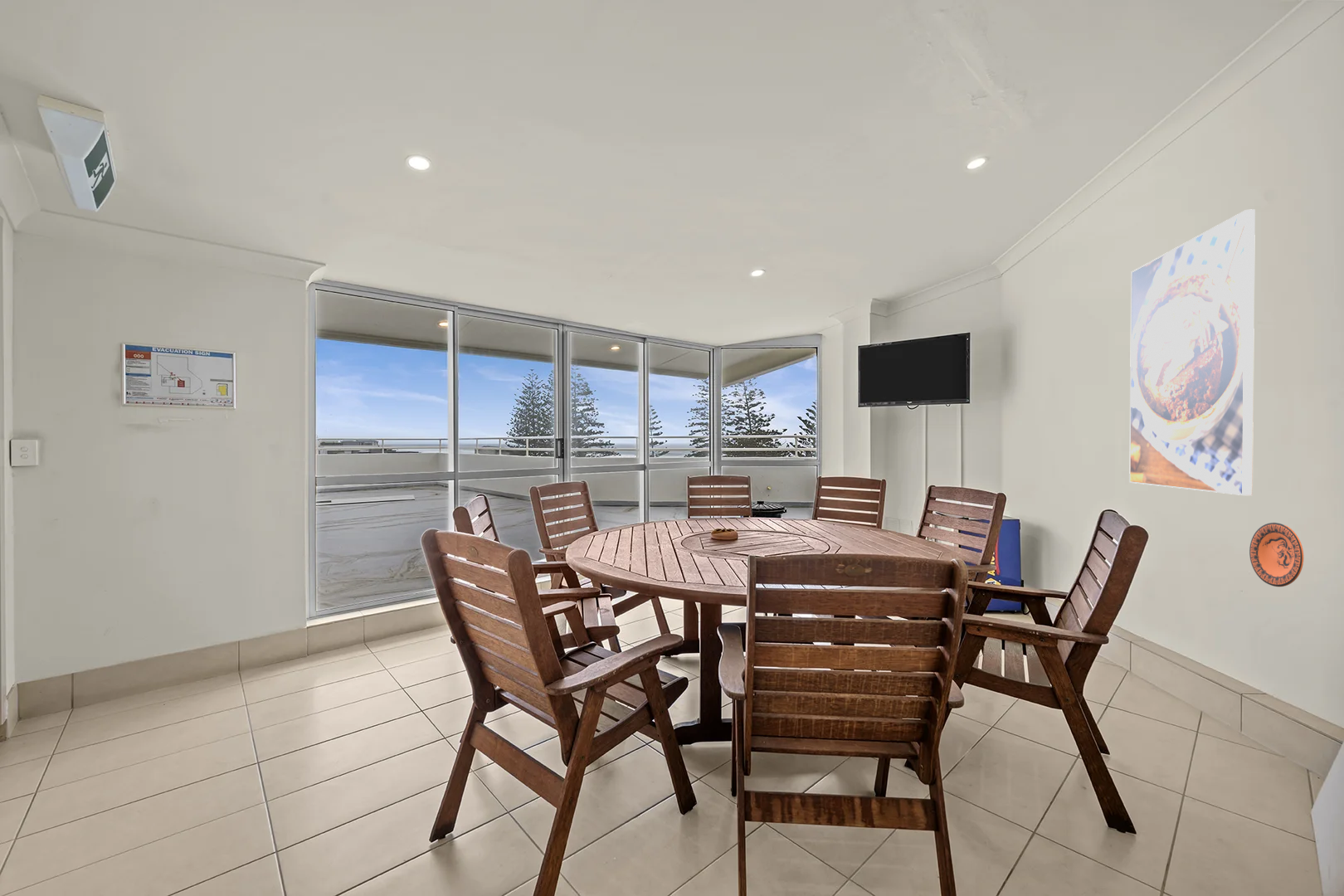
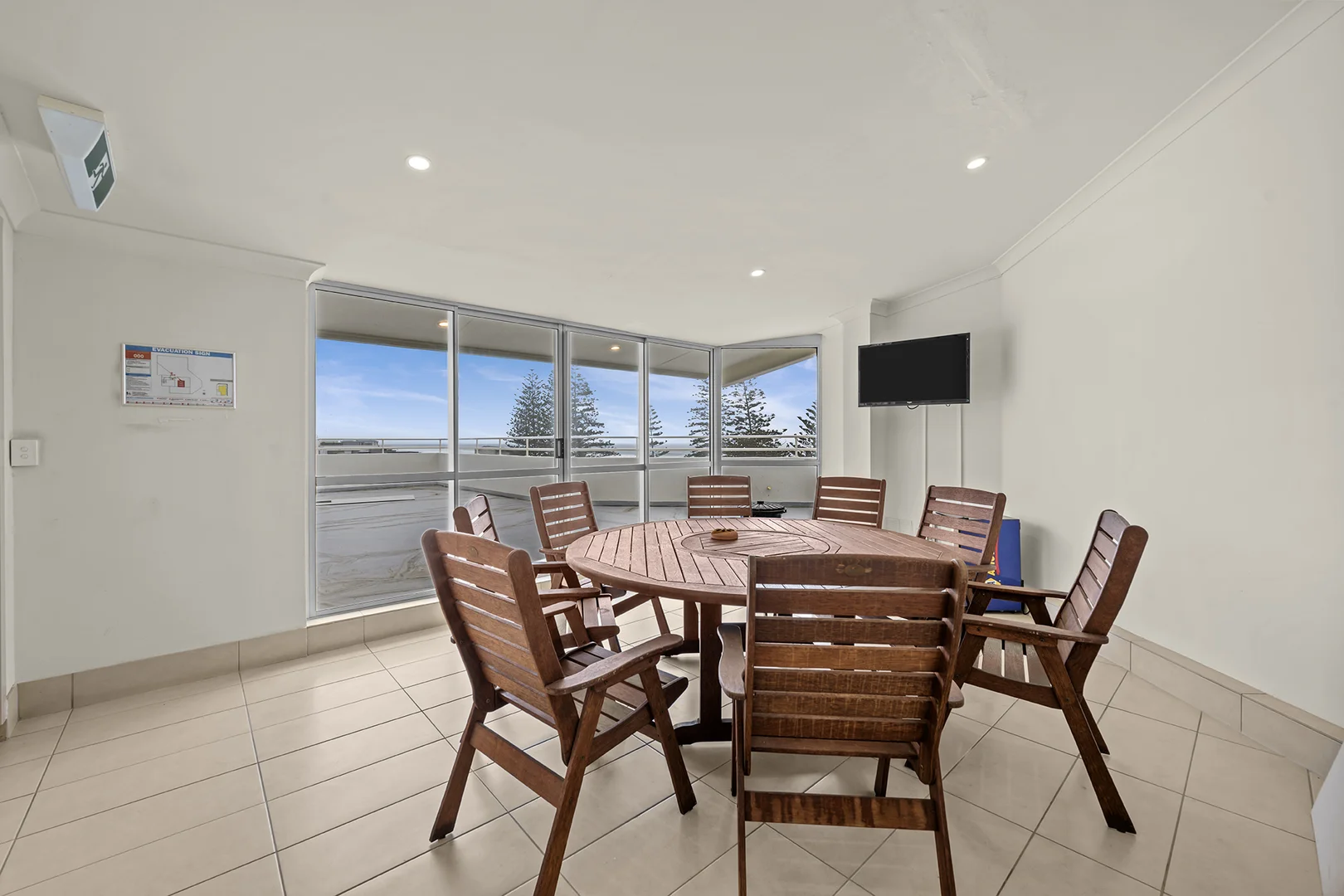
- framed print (1182, 367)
- decorative plate (1276, 554)
